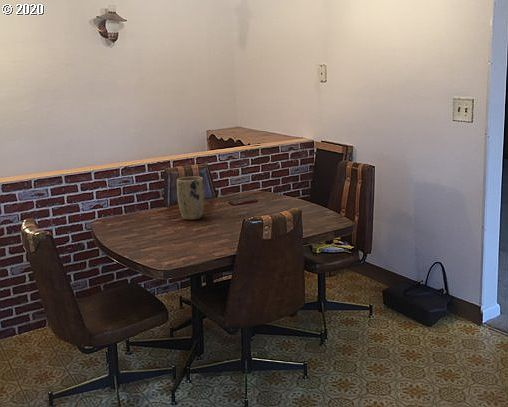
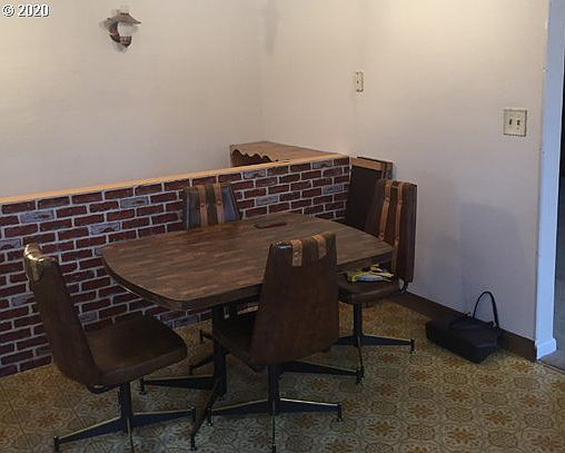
- plant pot (191, 198)
